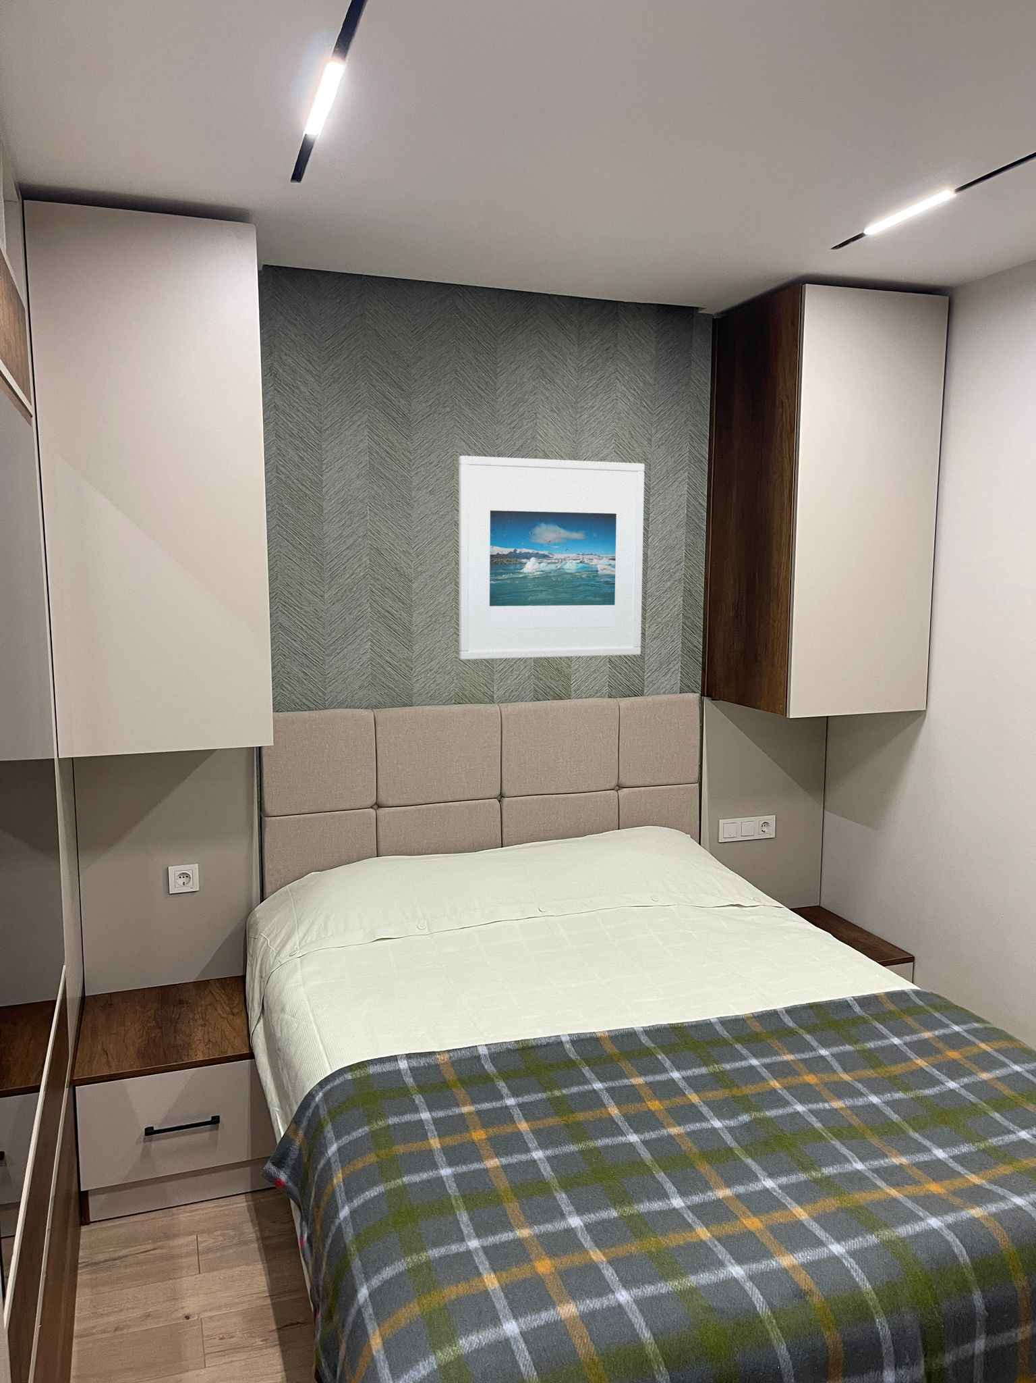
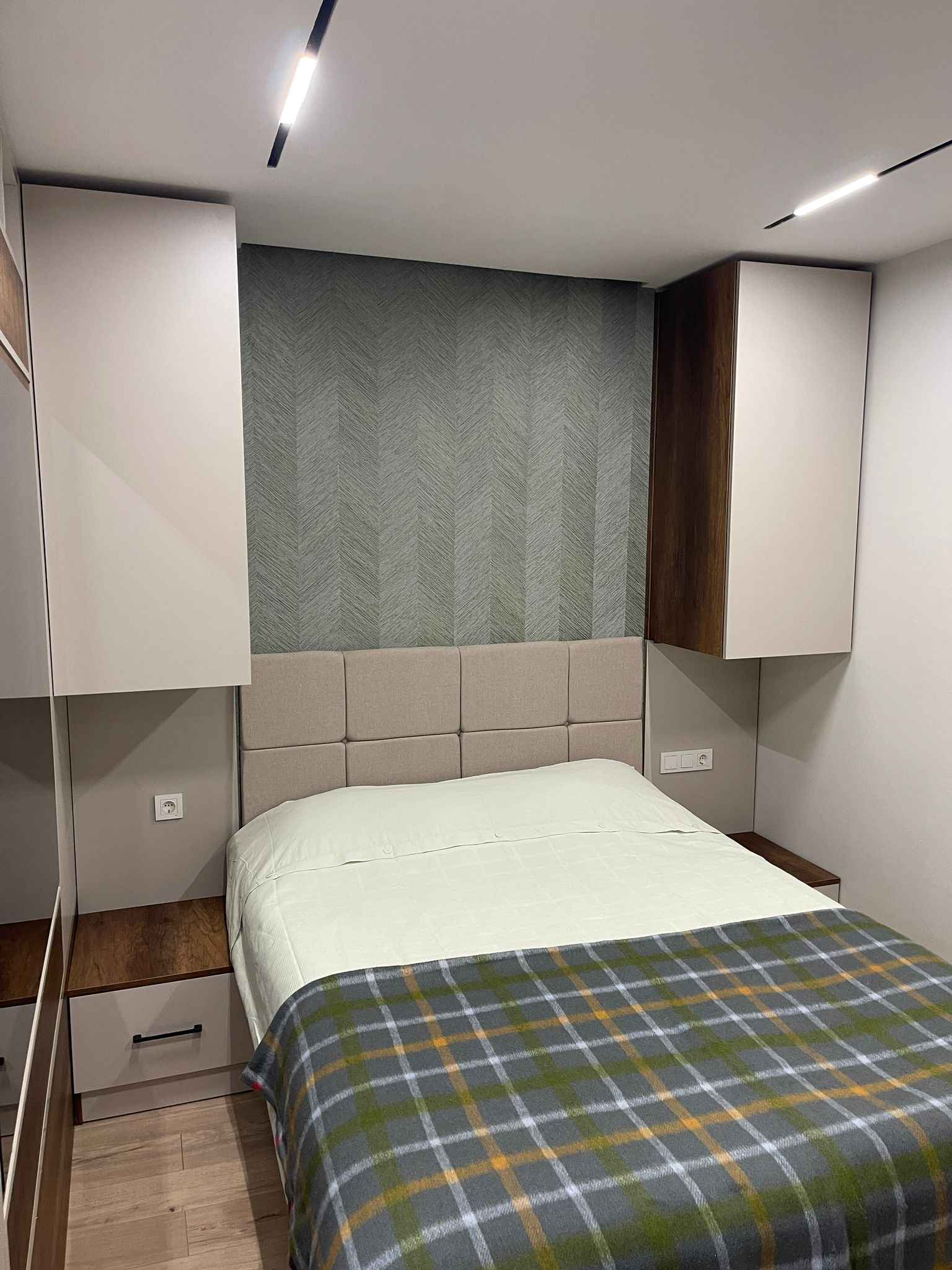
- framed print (553, 559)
